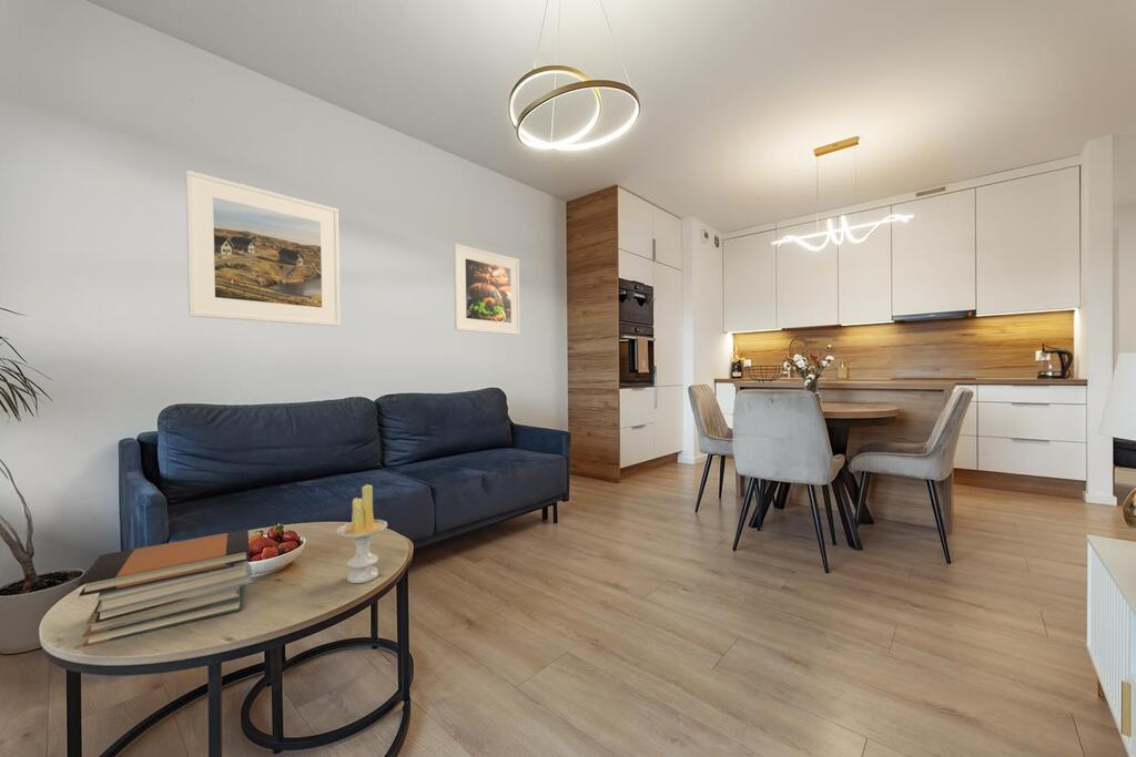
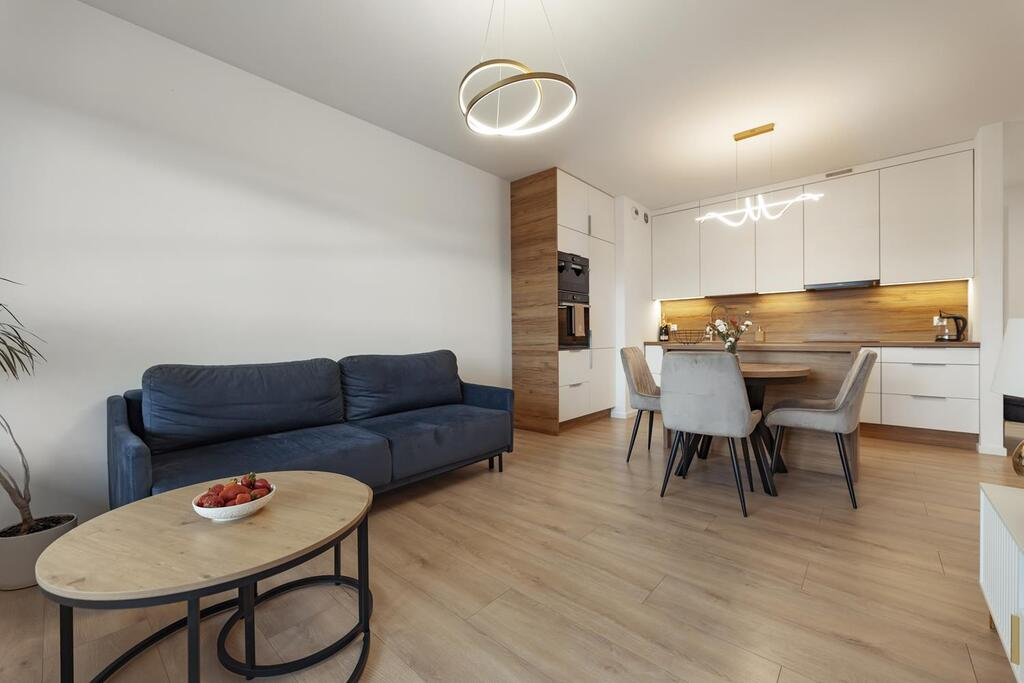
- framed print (488, 291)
- candle (362, 530)
- book stack (176, 581)
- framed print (271, 256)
